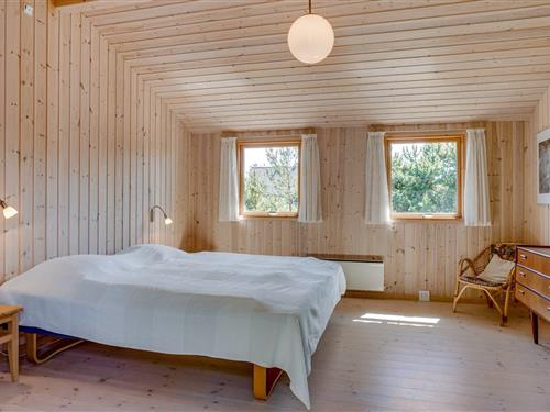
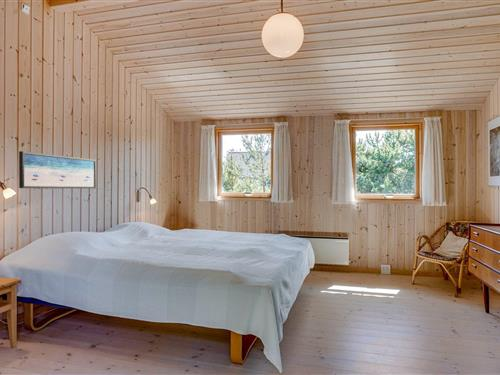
+ wall art (62, 172)
